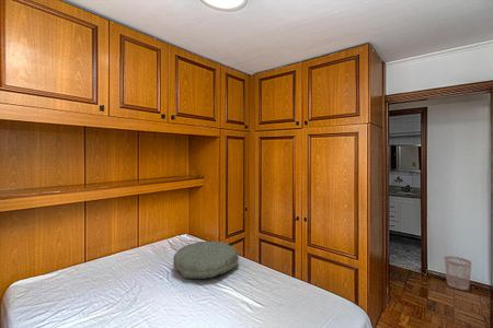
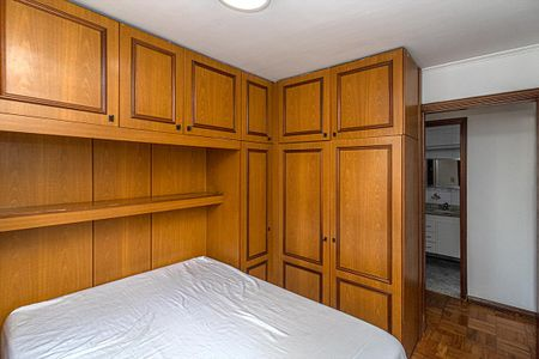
- wastebasket (457, 272)
- pillow (205, 257)
